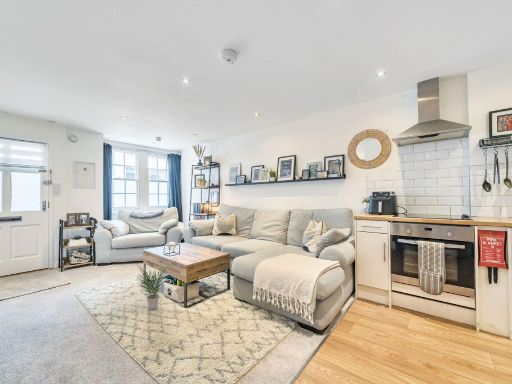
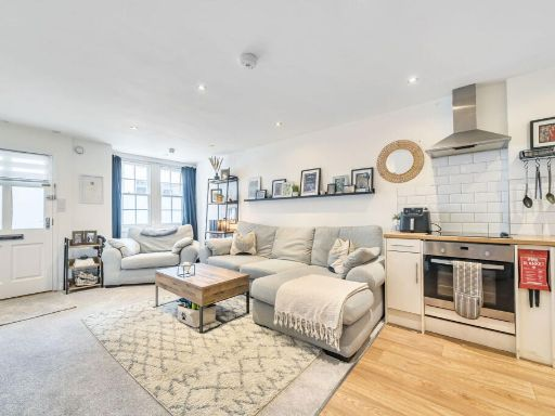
- potted plant (152, 285)
